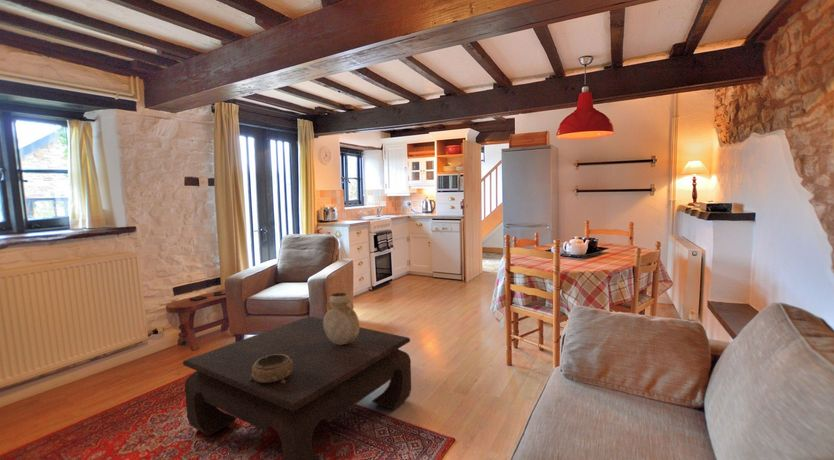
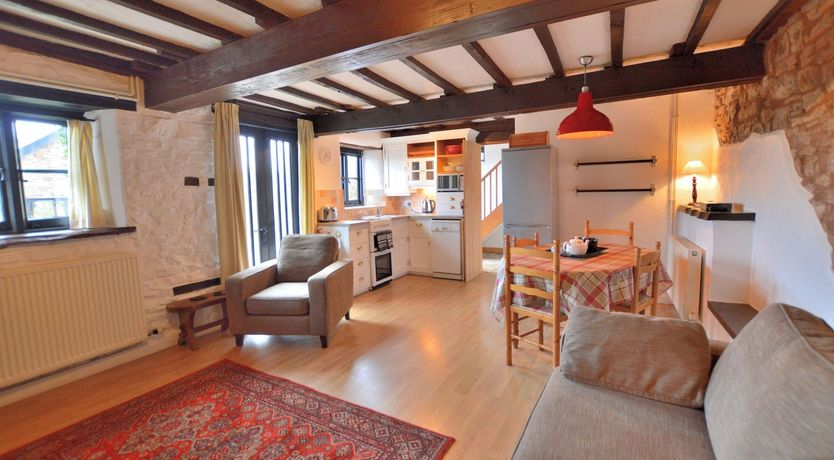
- coffee table (304, 381)
- decorative bowl (273, 367)
- vase (341, 318)
